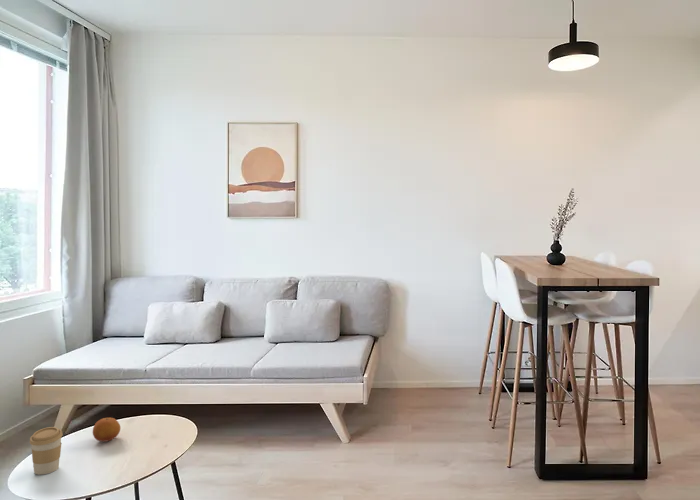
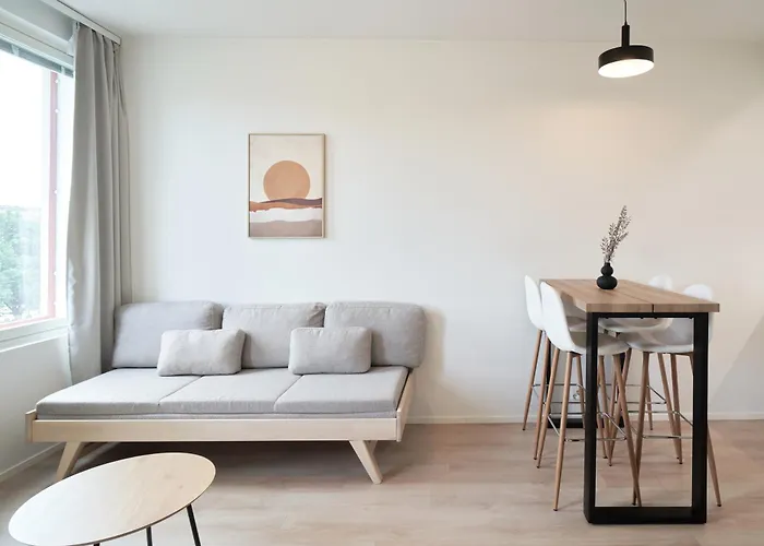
- coffee cup (46, 450)
- fruit (106, 429)
